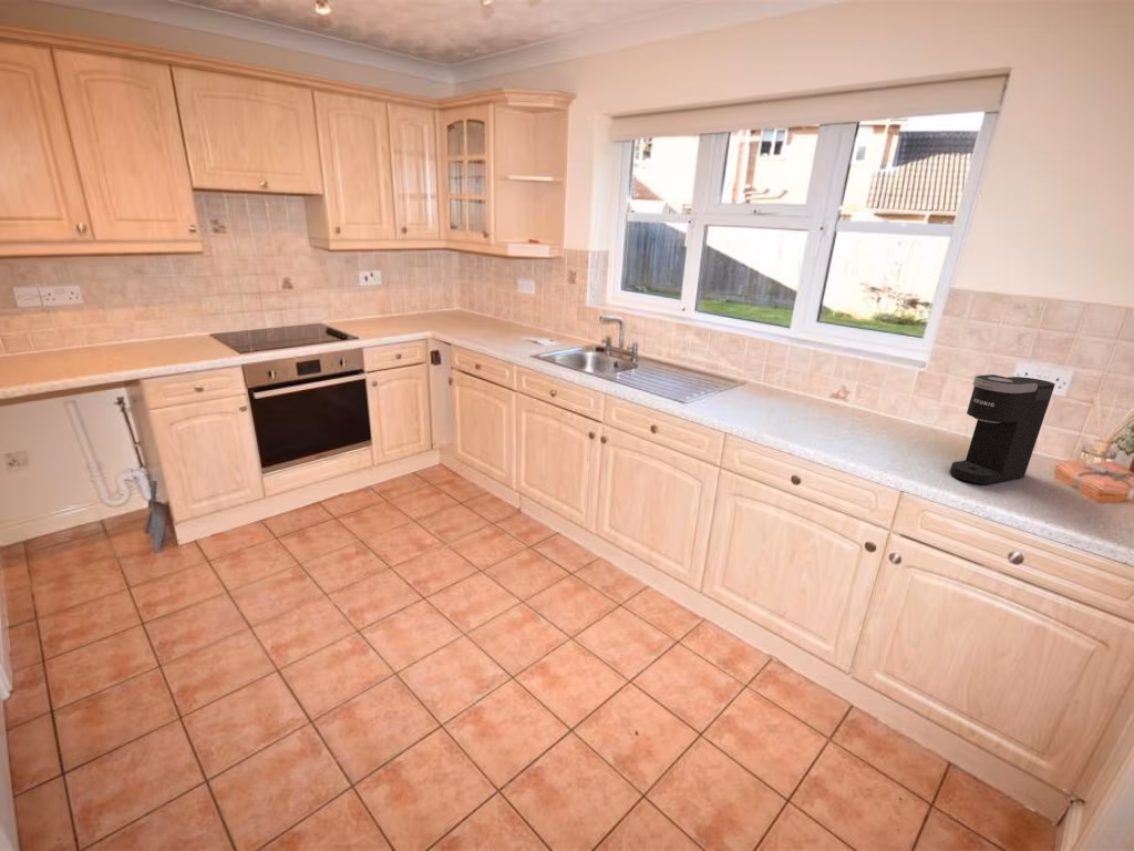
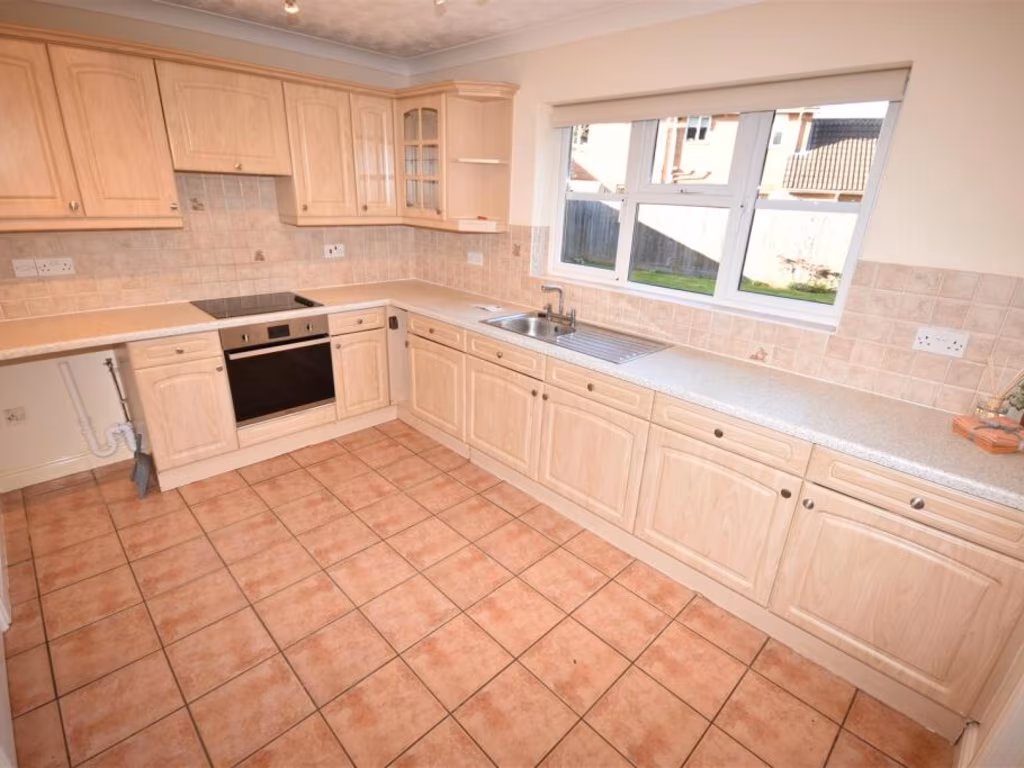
- coffee maker (1000, 428)
